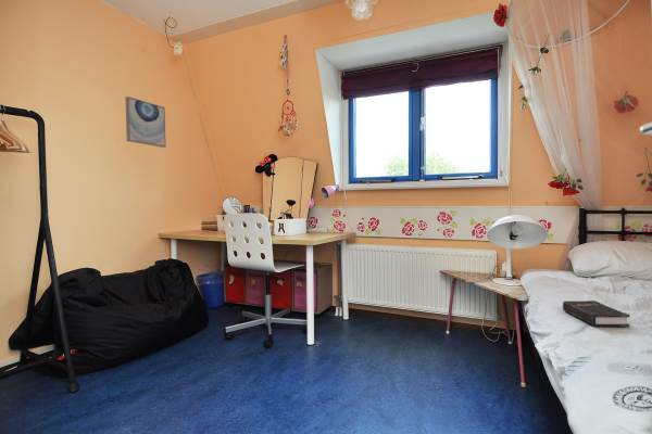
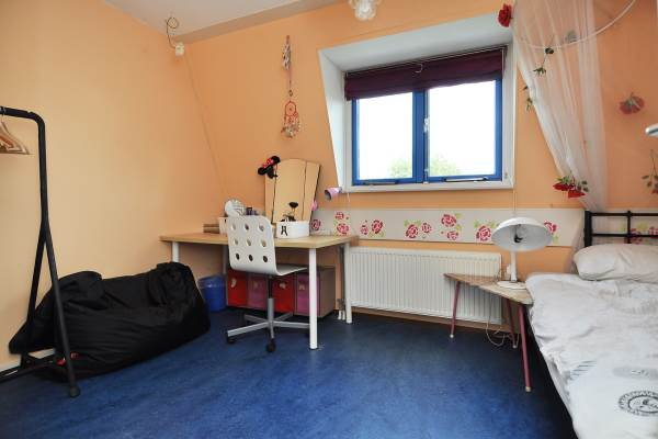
- hardback book (593, 312)
- wall art (147, 123)
